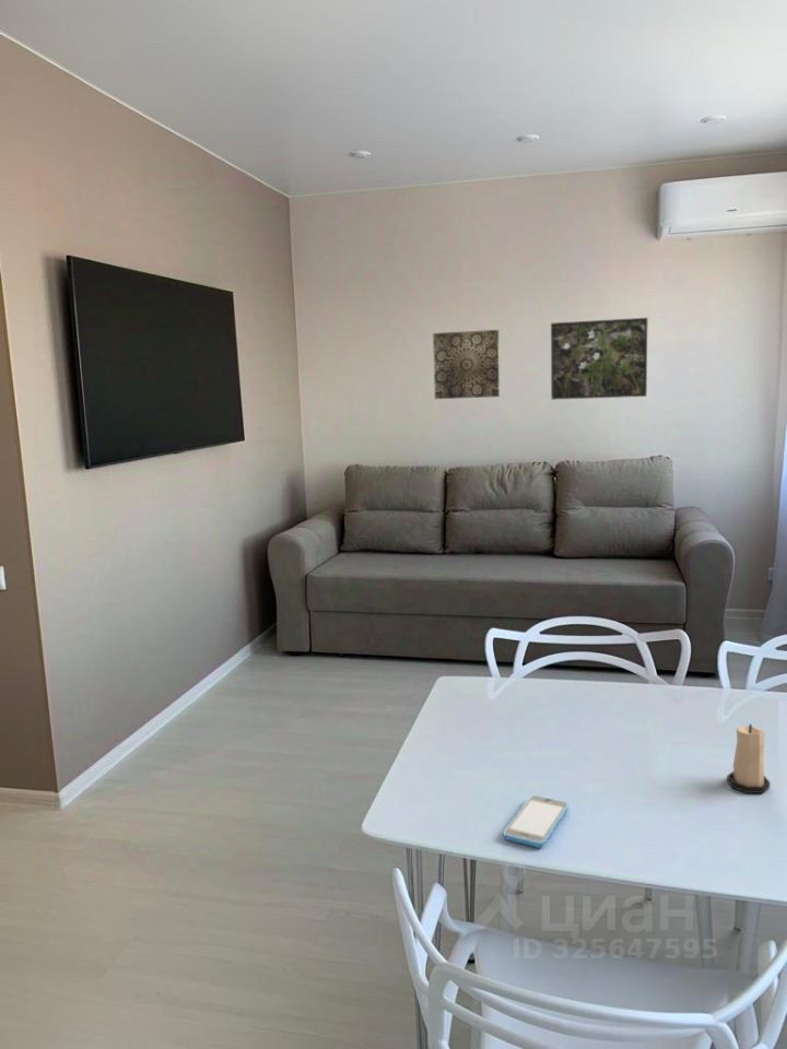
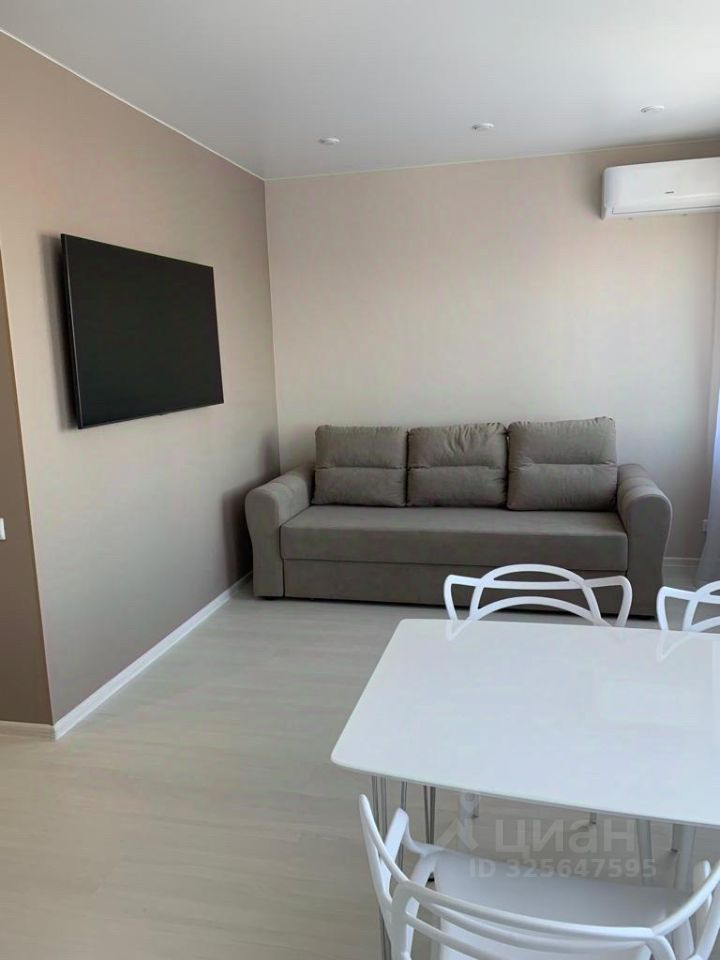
- wall art (466, 365)
- candle (749, 754)
- smartphone (537, 821)
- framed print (598, 360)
